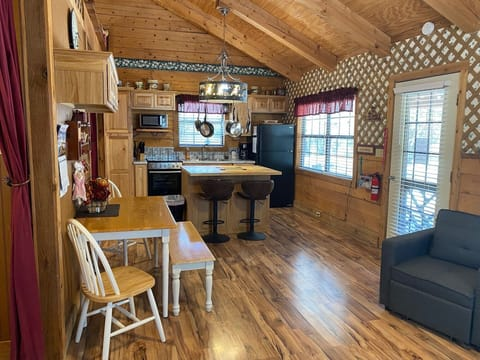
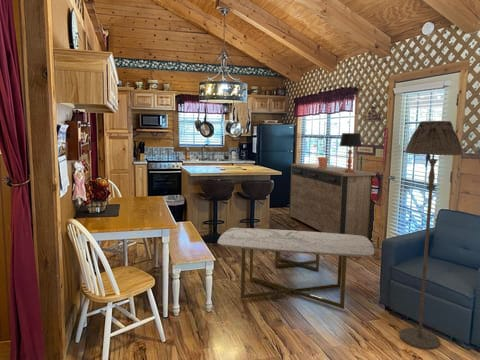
+ sideboard (326, 198)
+ floor lamp (427, 234)
+ table lamp (350, 152)
+ coffee table (295, 252)
+ potted plant (321, 153)
